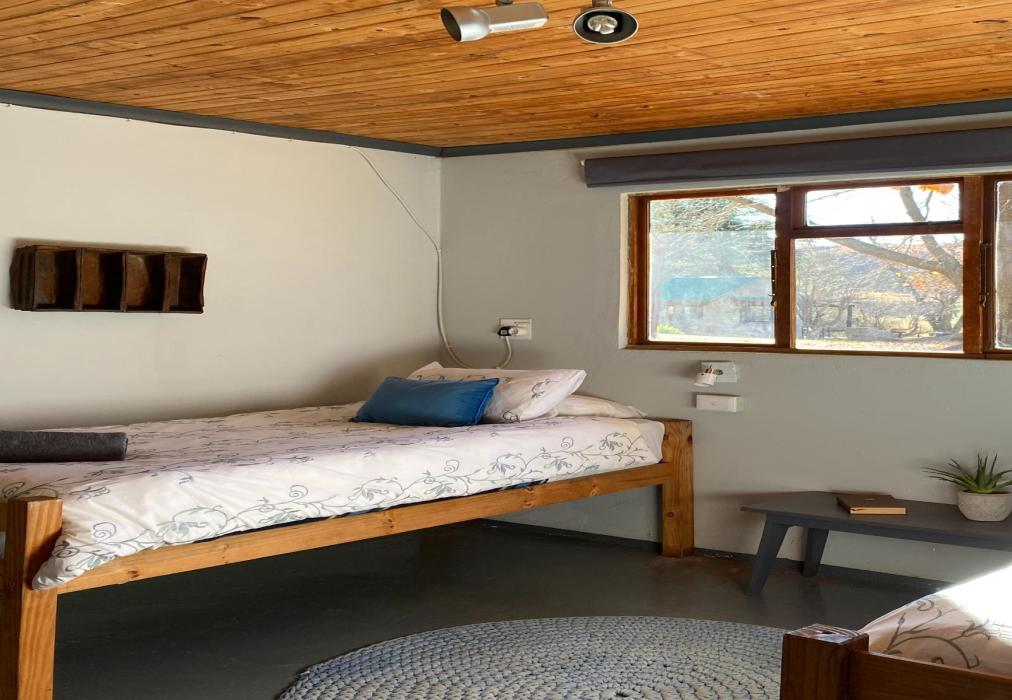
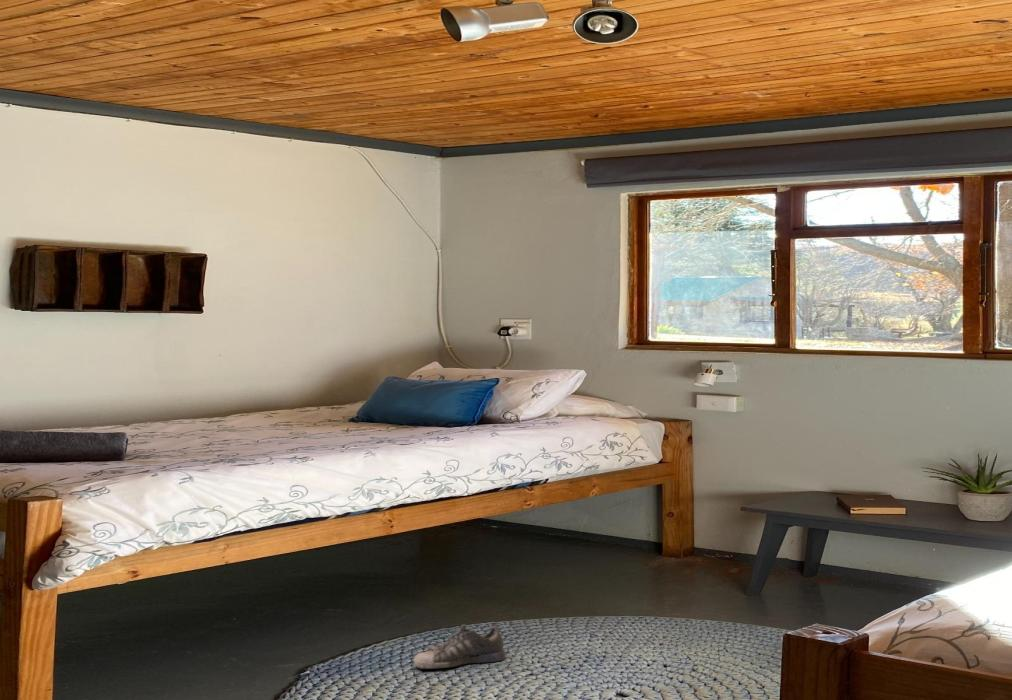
+ shoe (459, 642)
